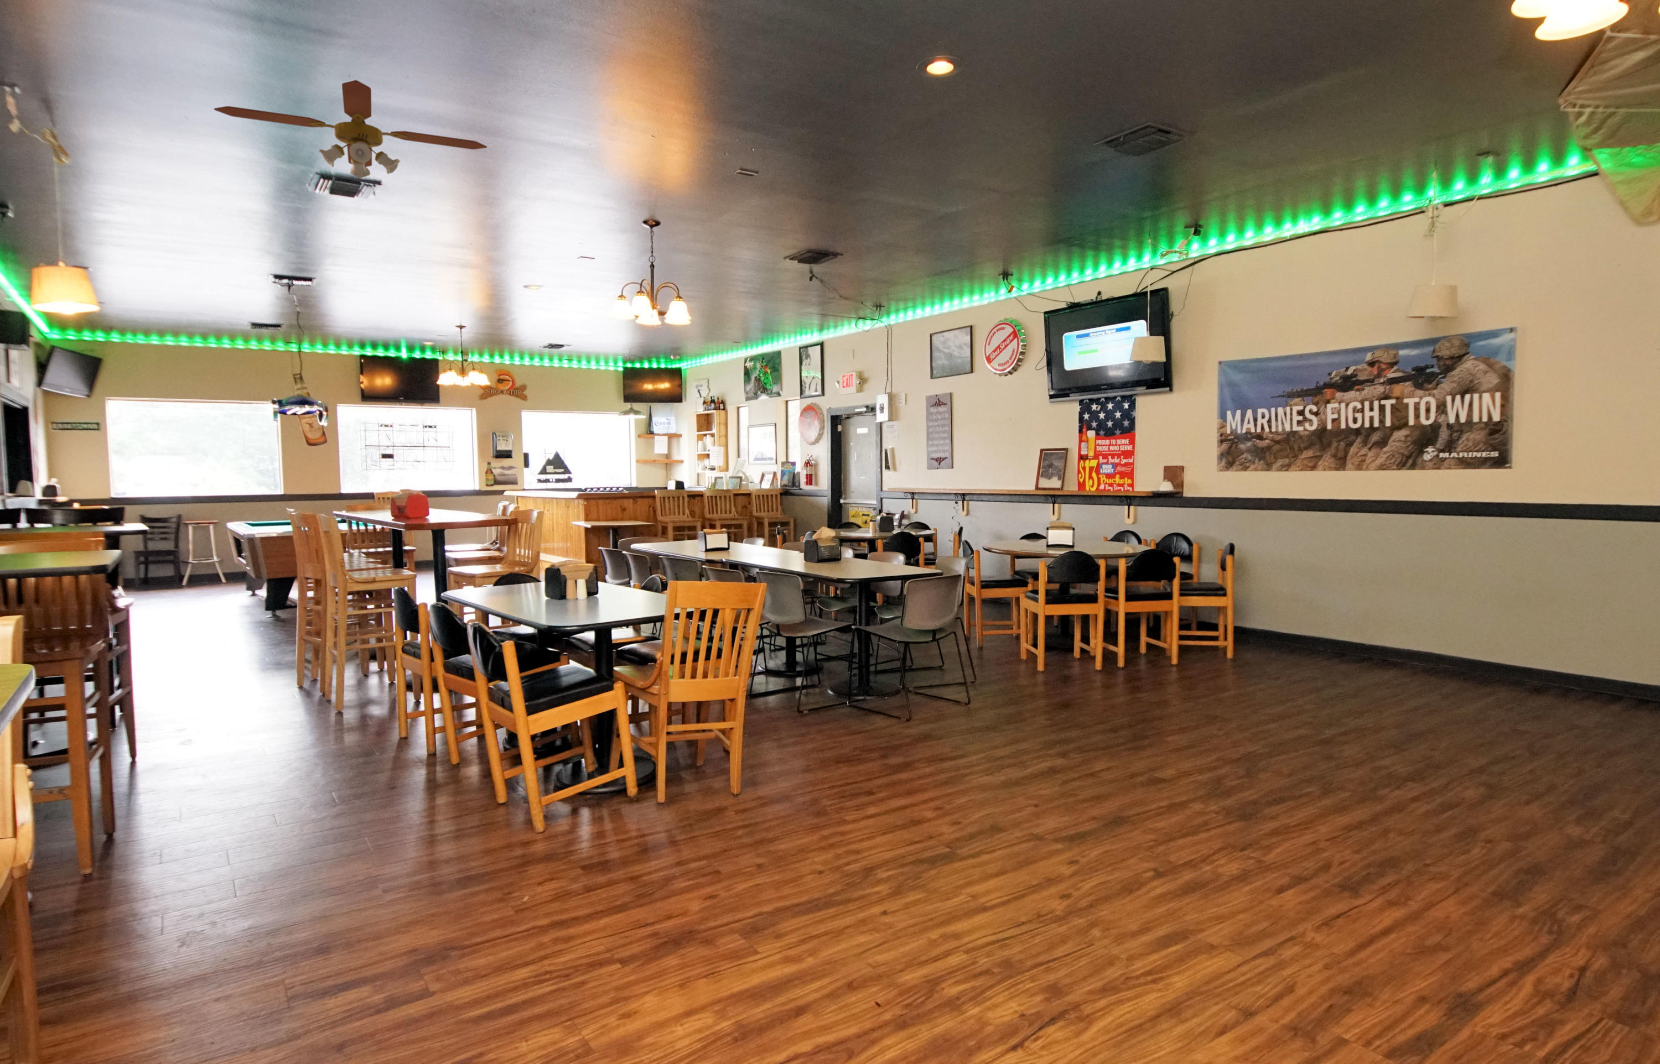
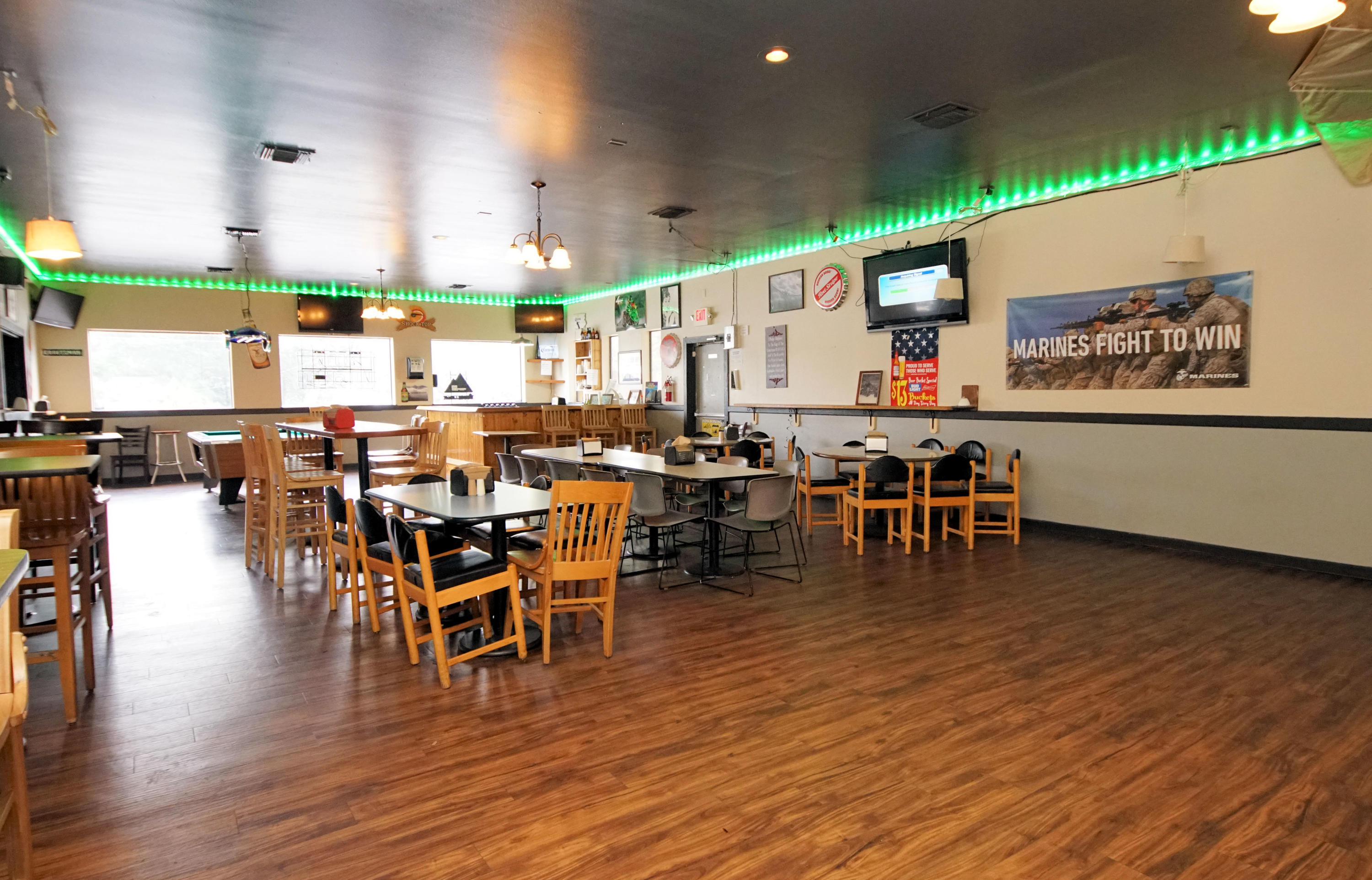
- ceiling fan (358, 137)
